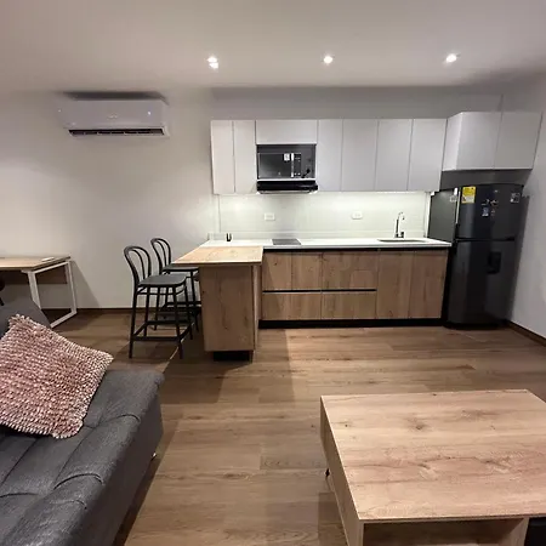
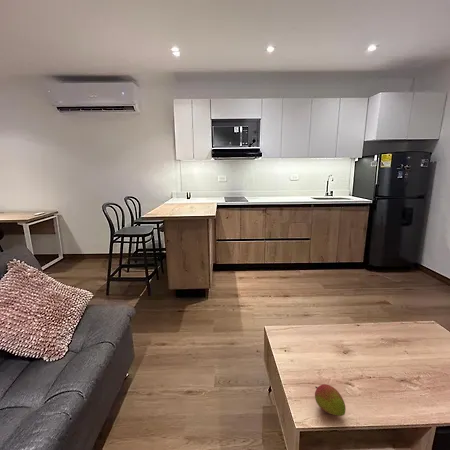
+ fruit (329, 399)
